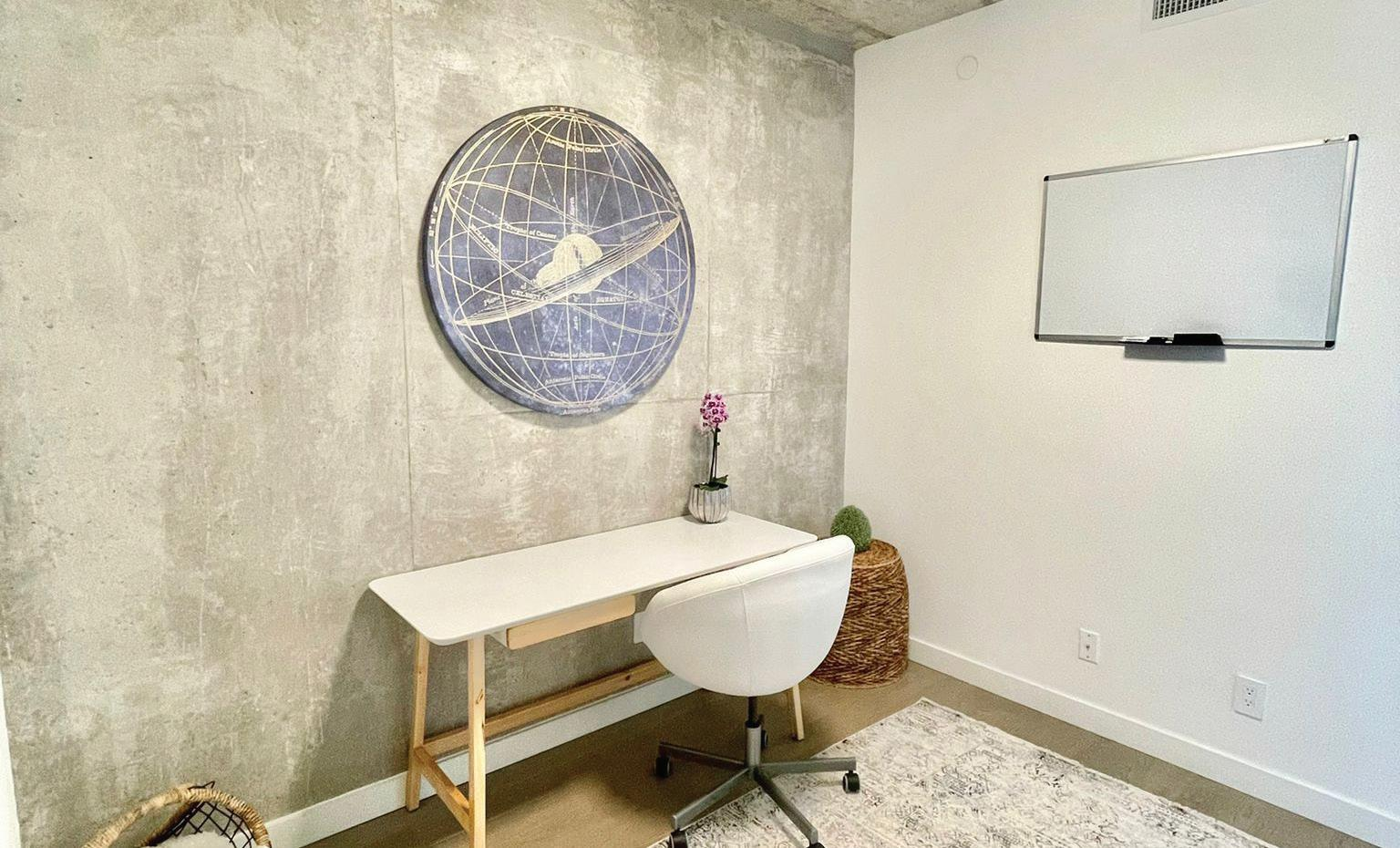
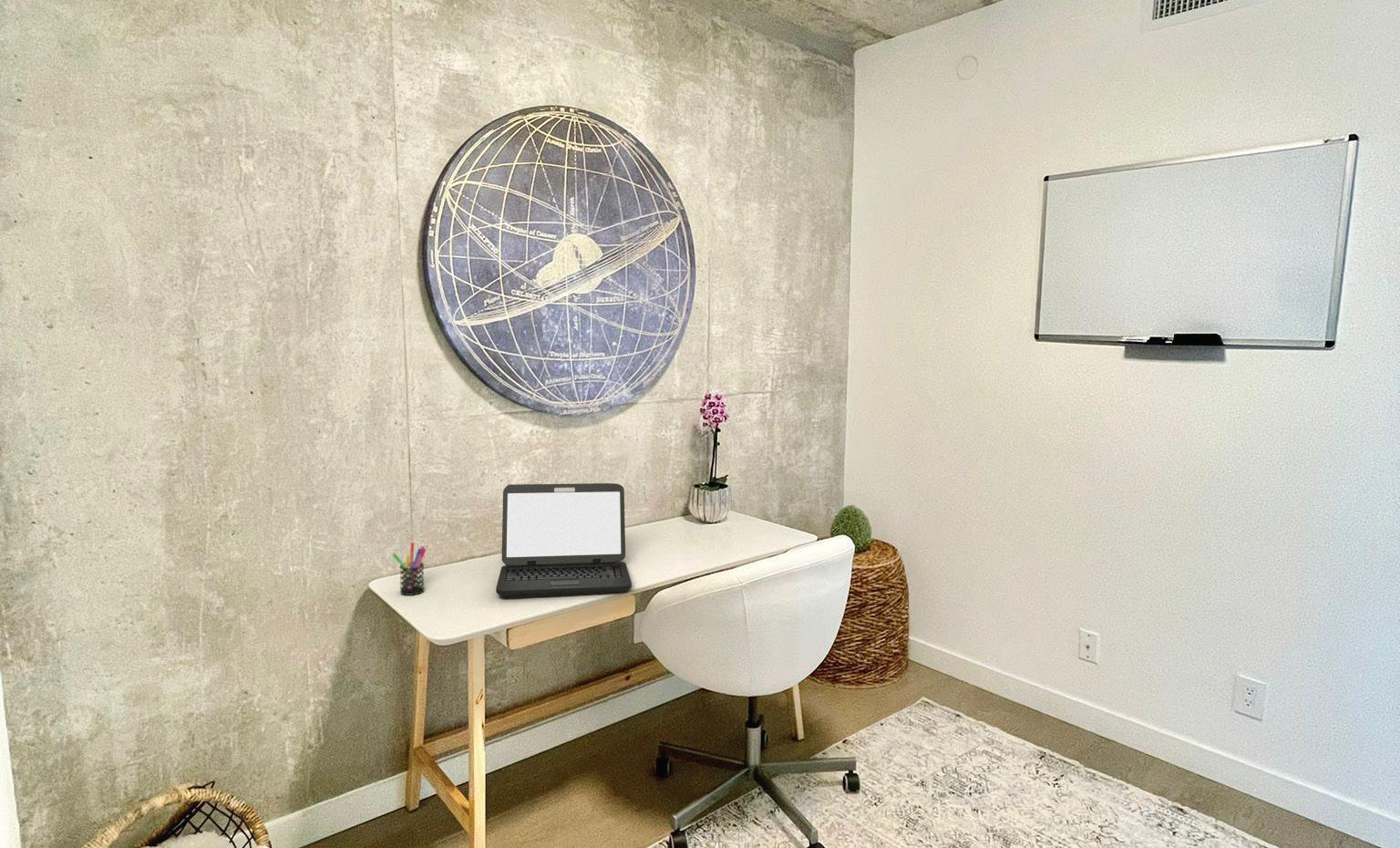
+ laptop (564, 536)
+ pen holder (408, 568)
